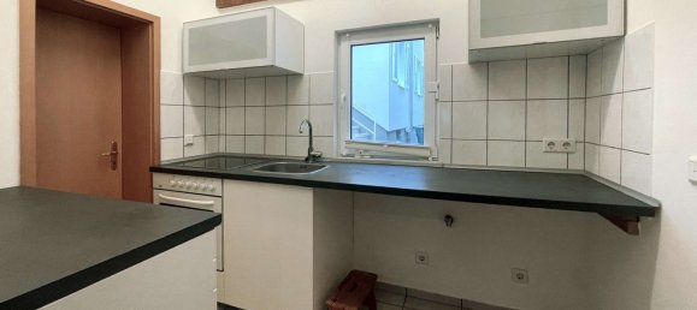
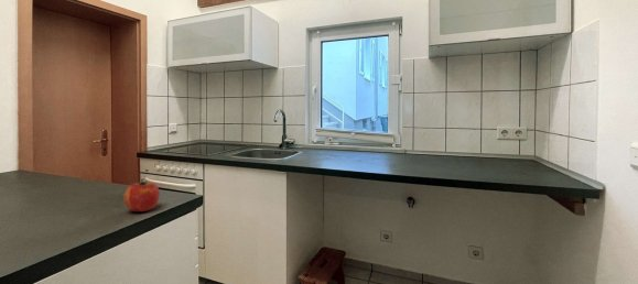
+ fruit (142, 194)
